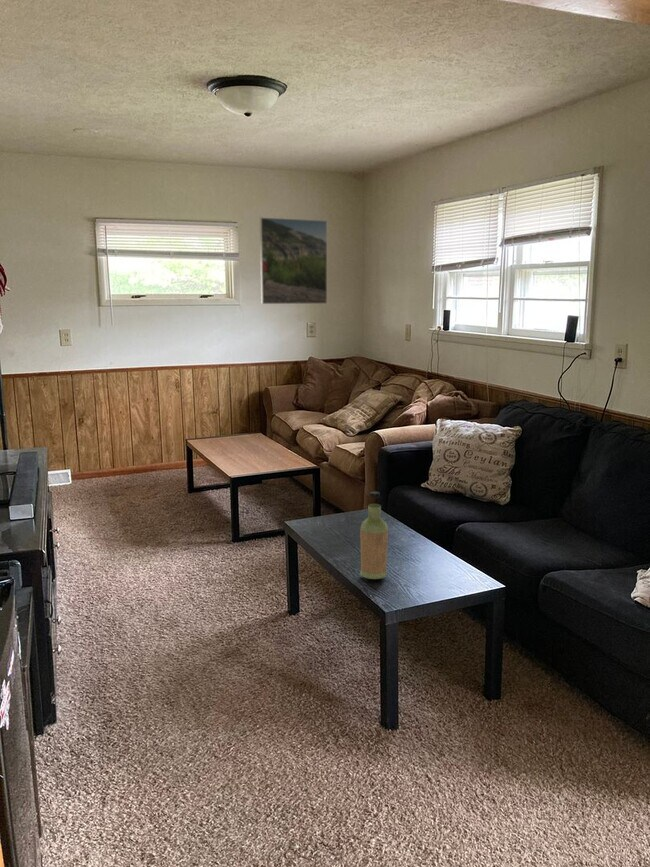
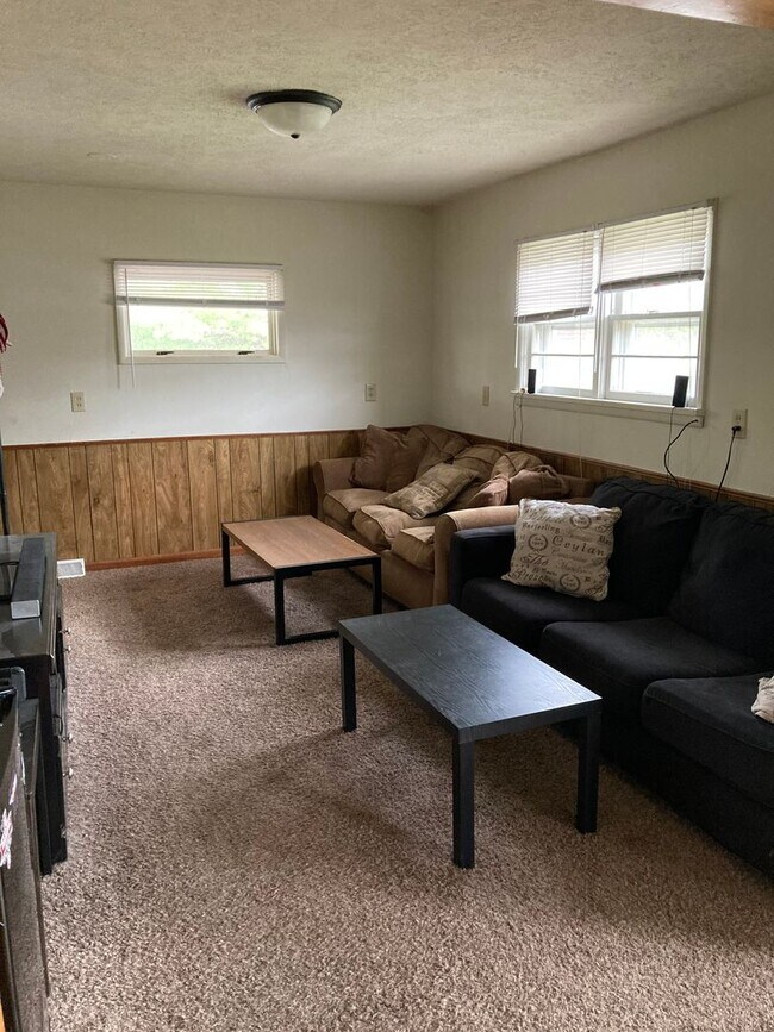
- bottle (374, 535)
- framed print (294, 261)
